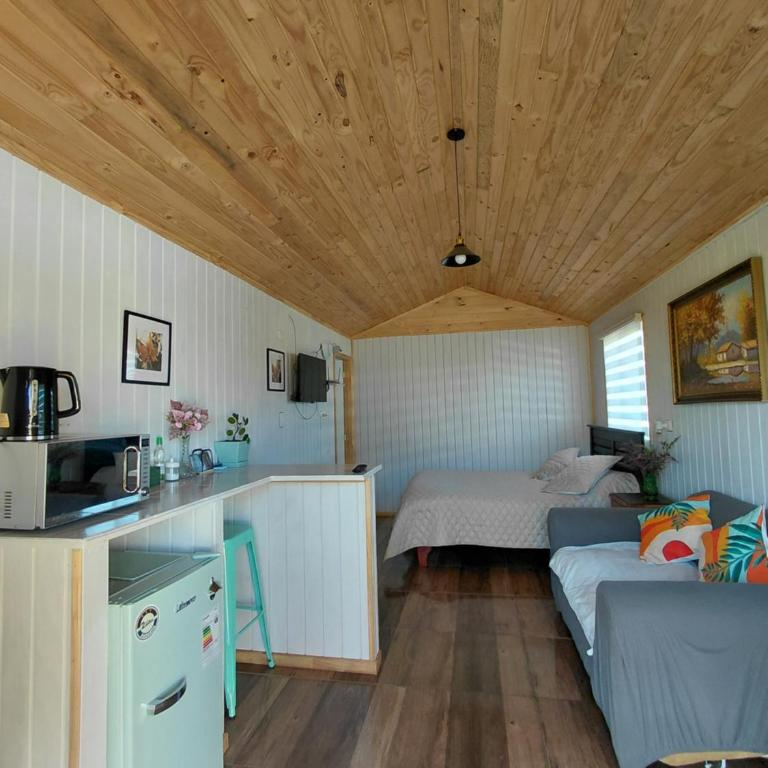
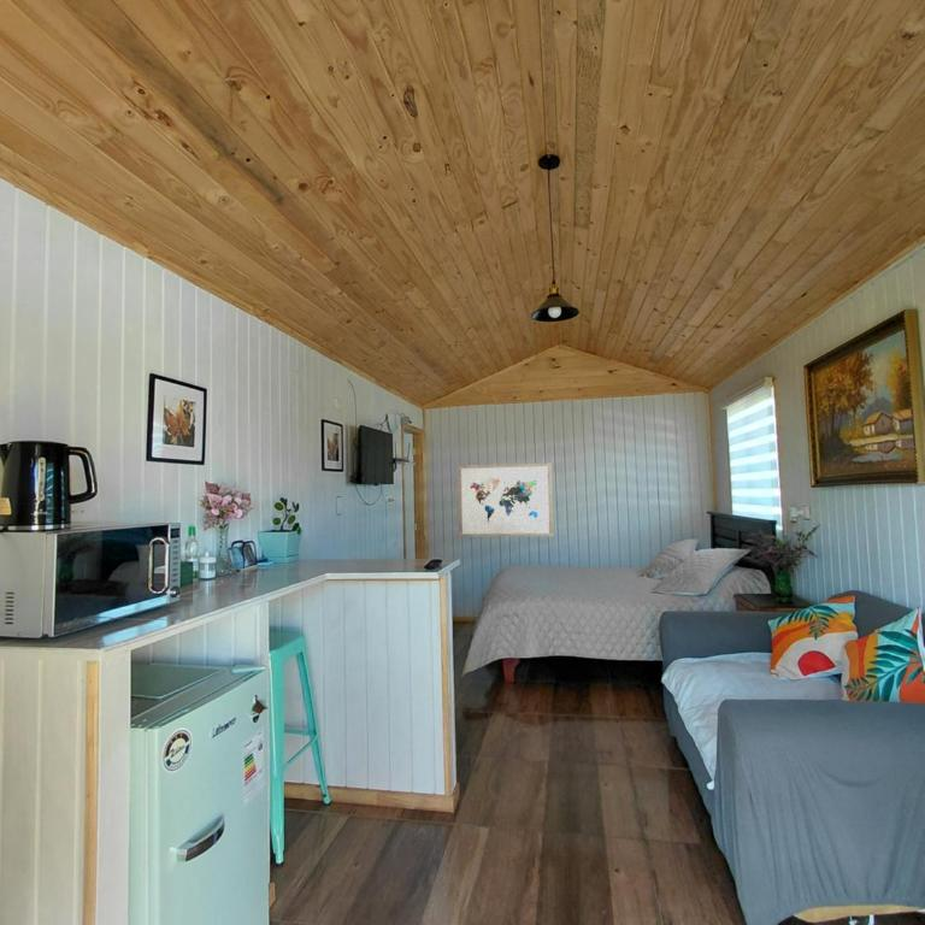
+ wall art (505, 500)
